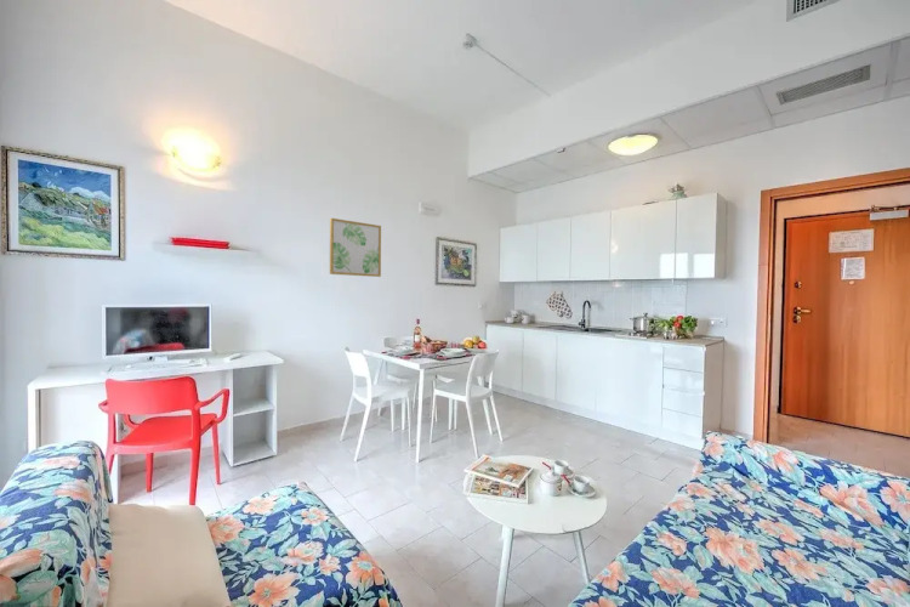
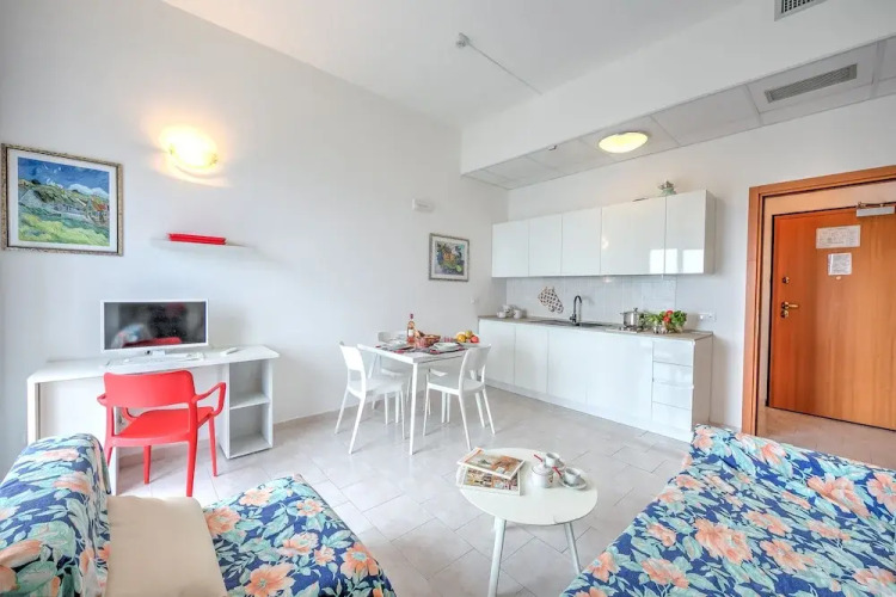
- wall art (356, 249)
